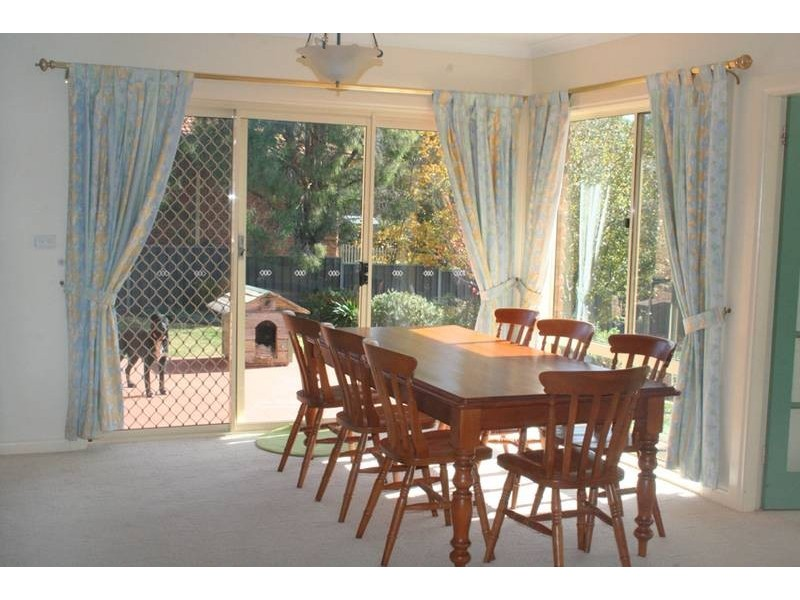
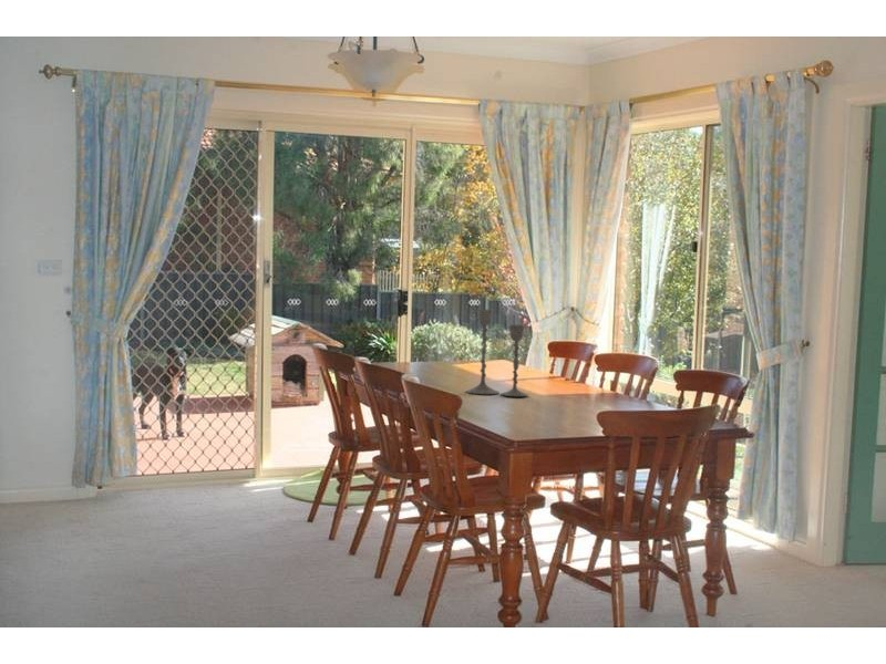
+ candlestick (485, 352)
